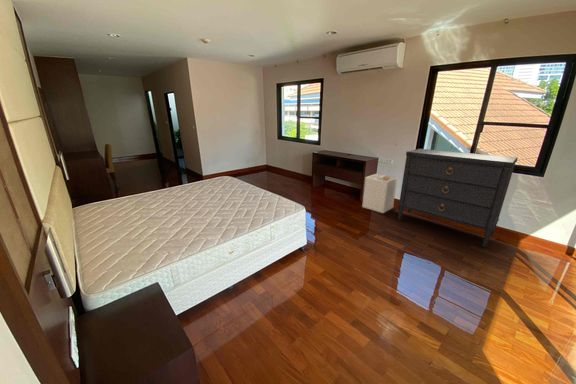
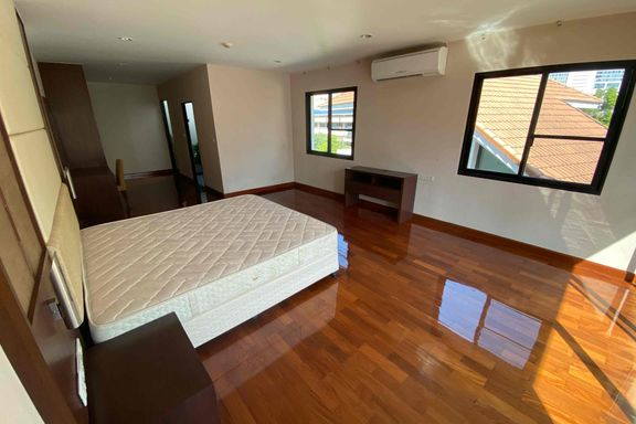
- laundry hamper (379, 192)
- dresser (449, 192)
